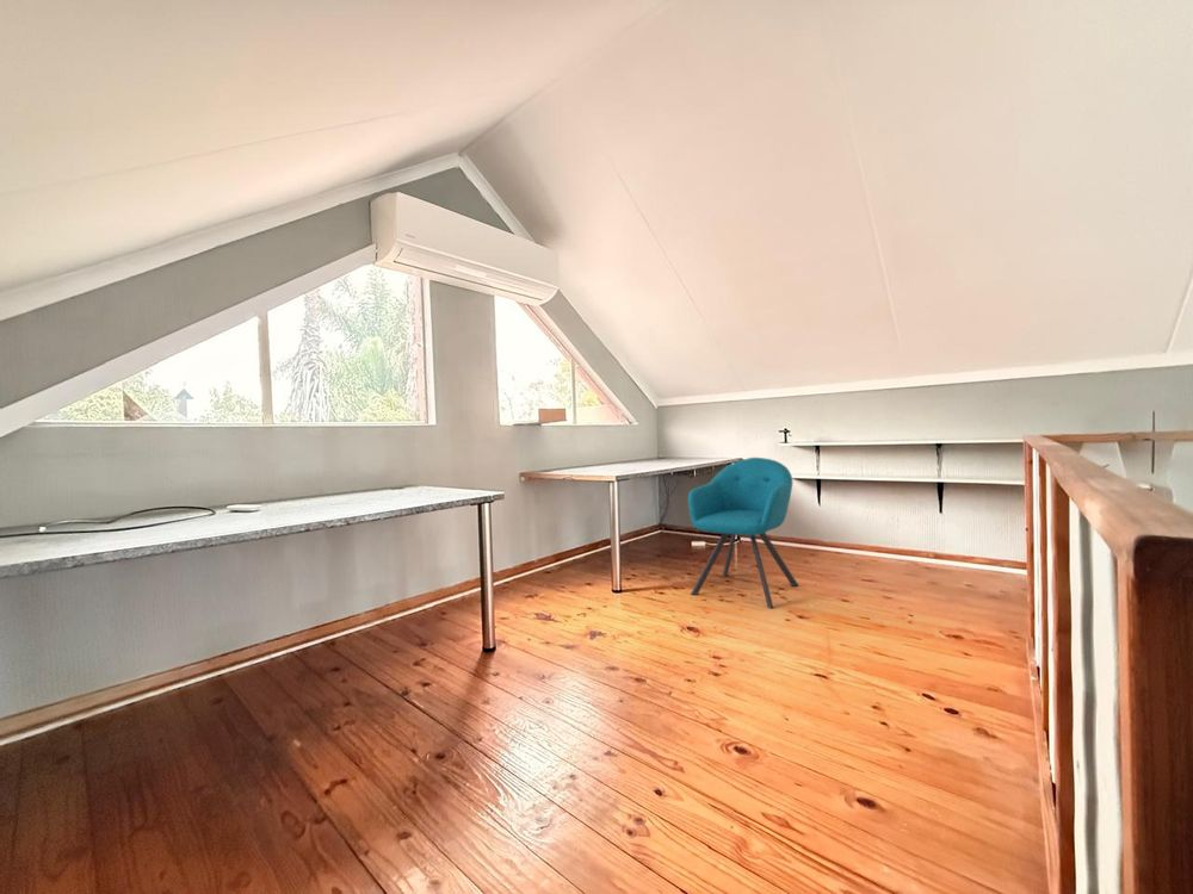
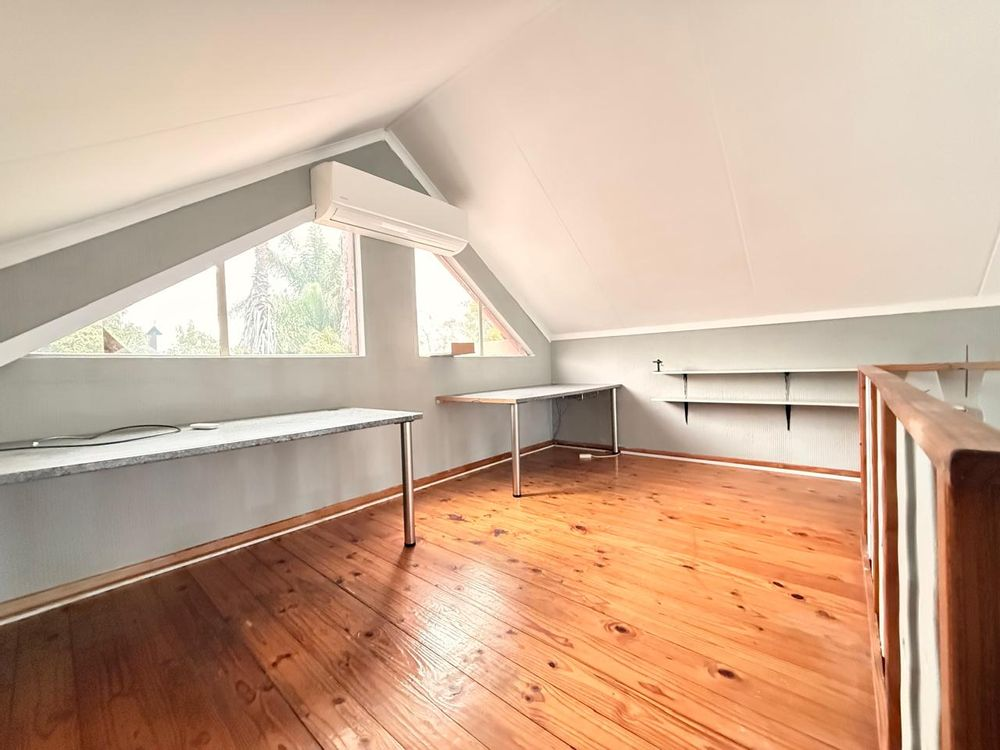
- chair (744, 523)
